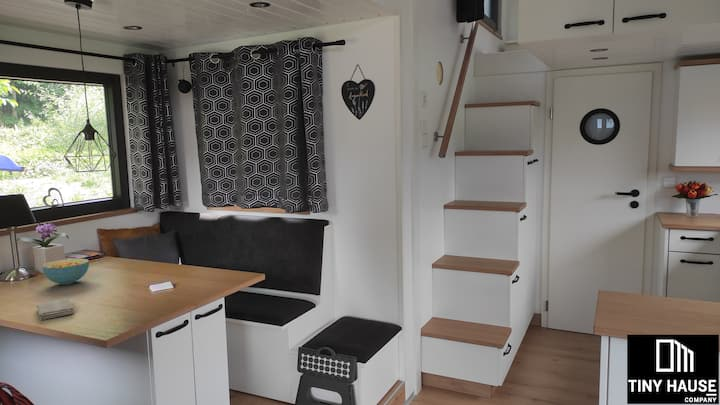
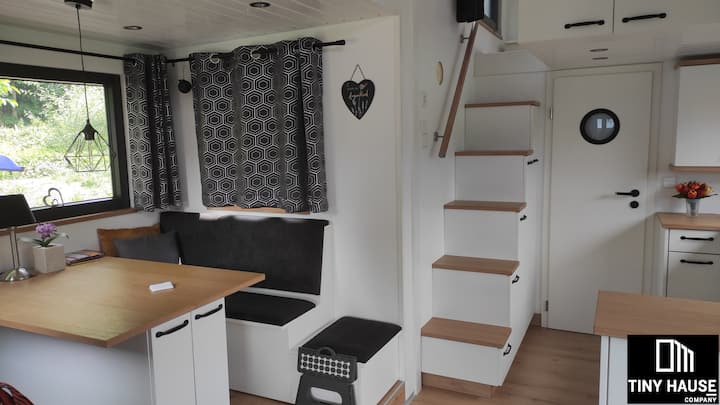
- cereal bowl (66, 273)
- washcloth (55, 308)
